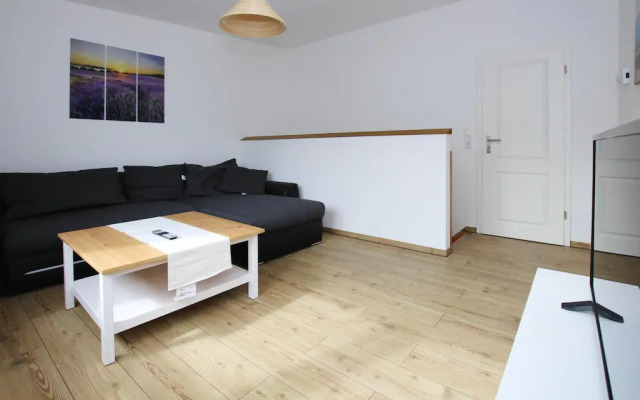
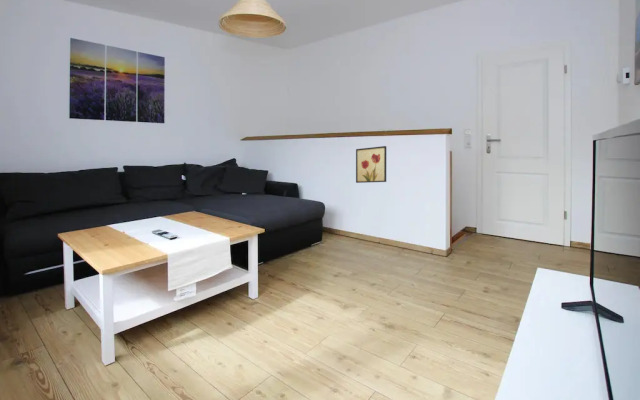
+ wall art (371, 165)
